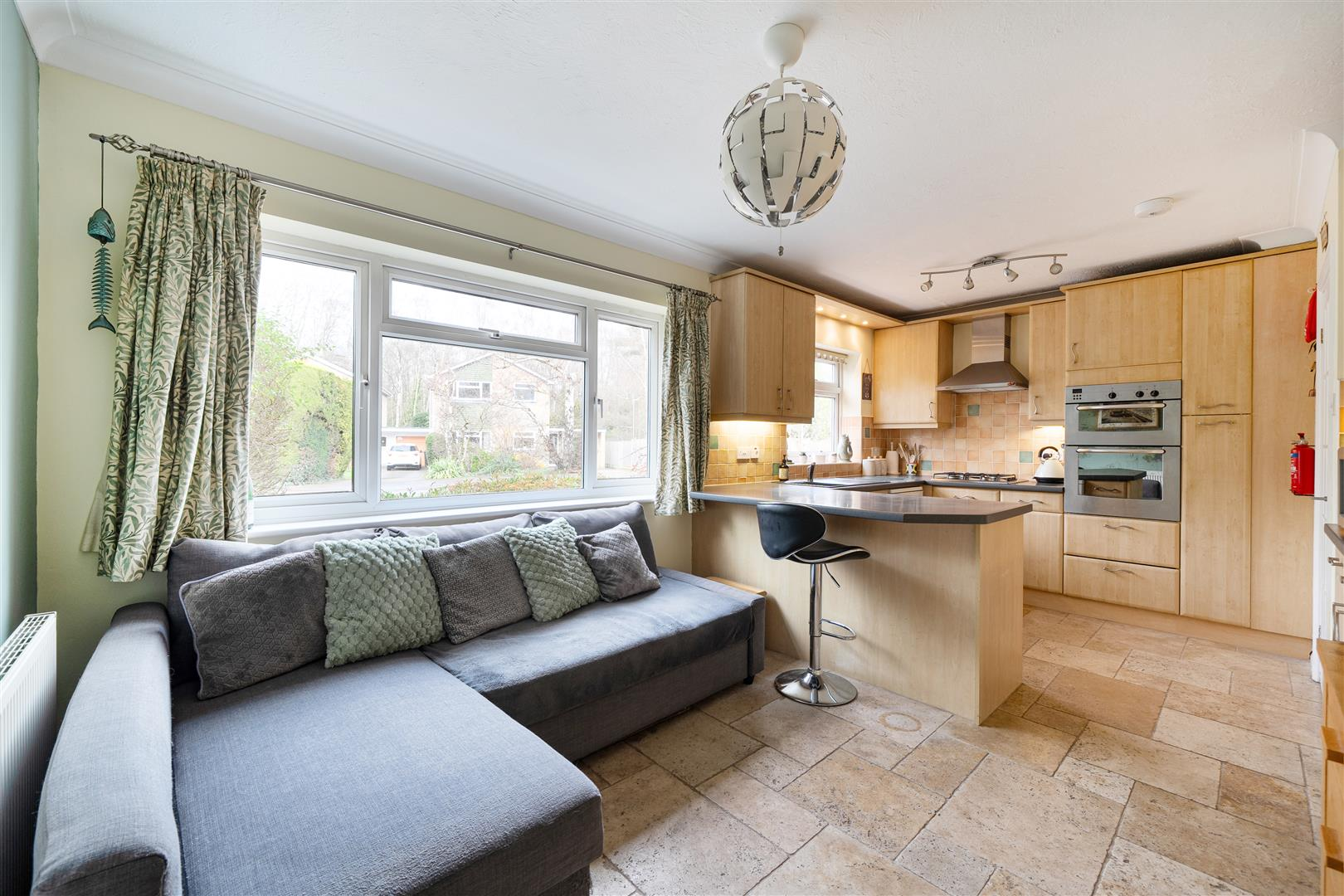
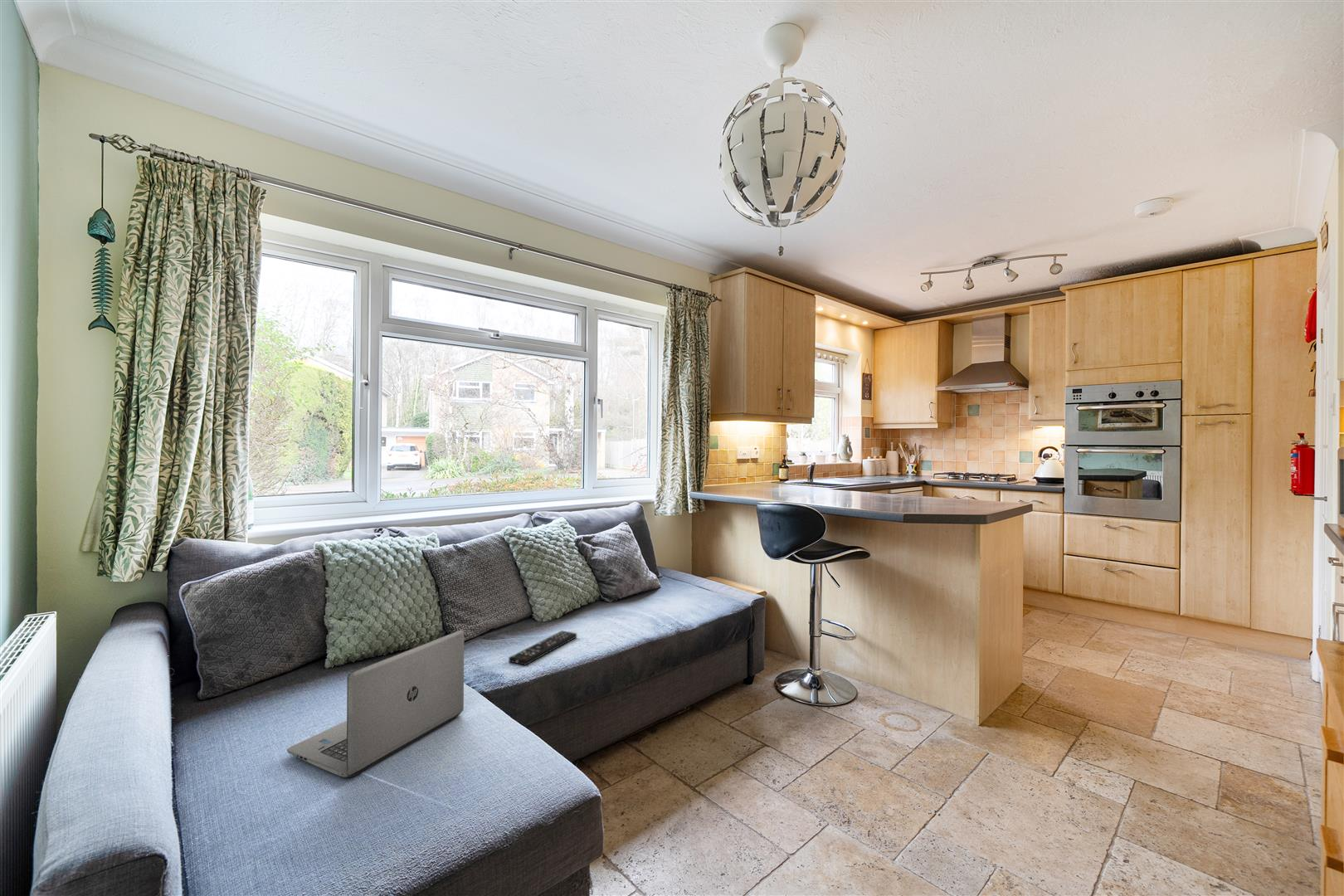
+ remote control (544, 645)
+ laptop (381, 688)
